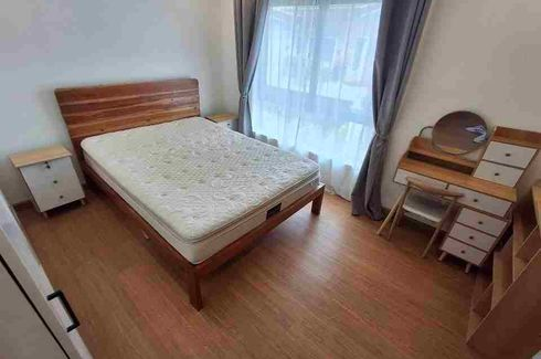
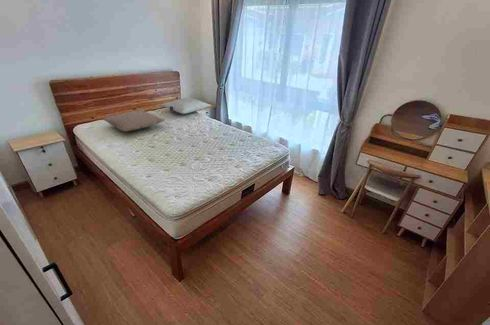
+ pillow (186, 106)
+ pillow (134, 120)
